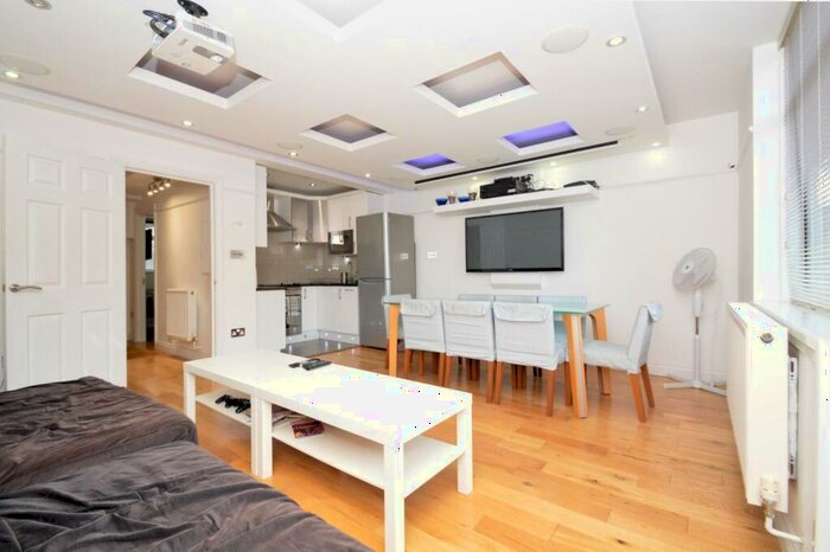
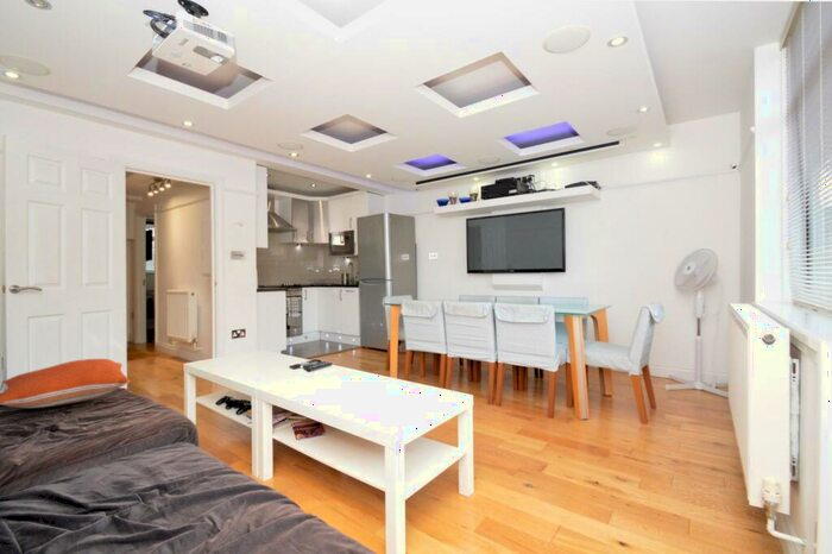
+ pillow (67, 382)
